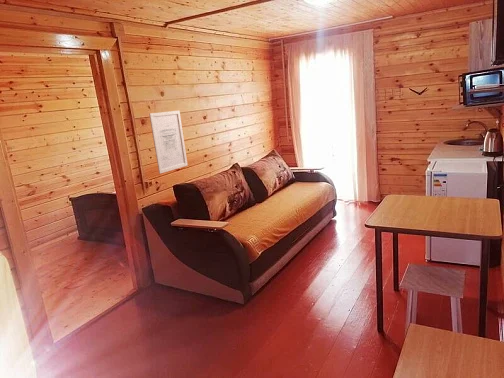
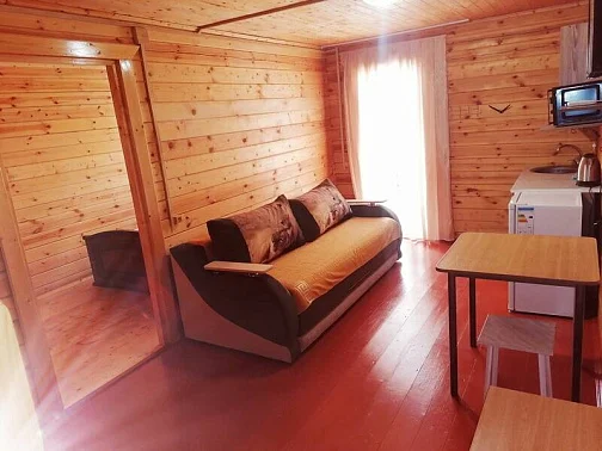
- wall art (169, 141)
